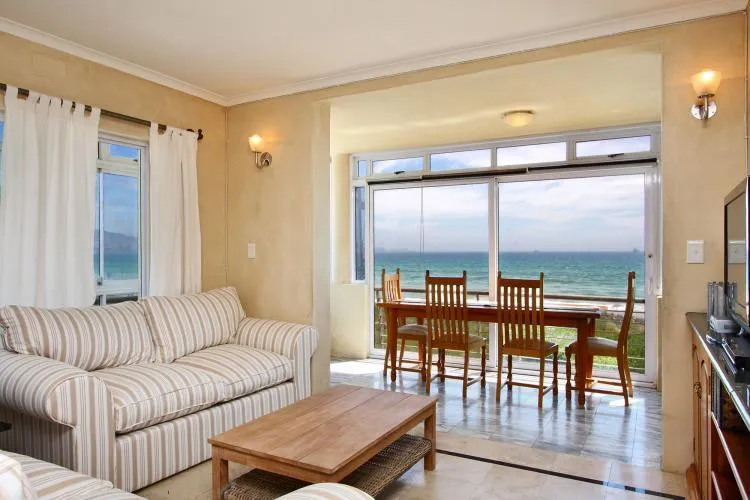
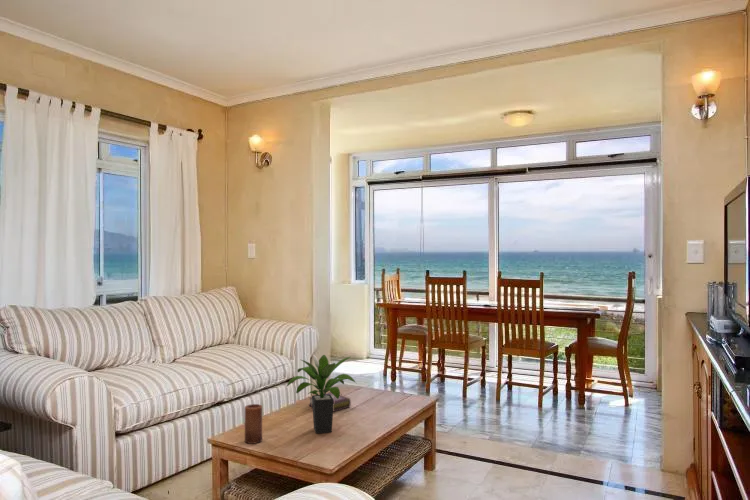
+ book (333, 404)
+ potted plant (322, 392)
+ candle (253, 423)
